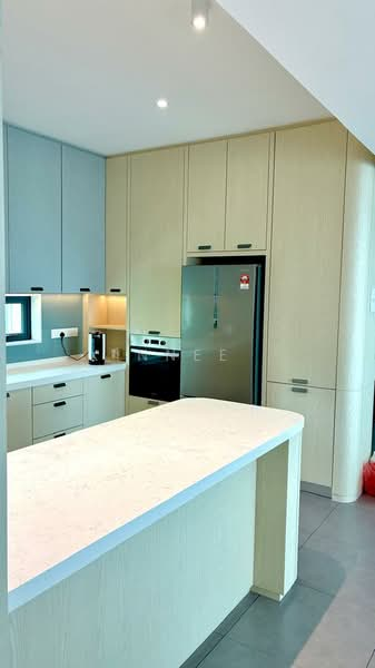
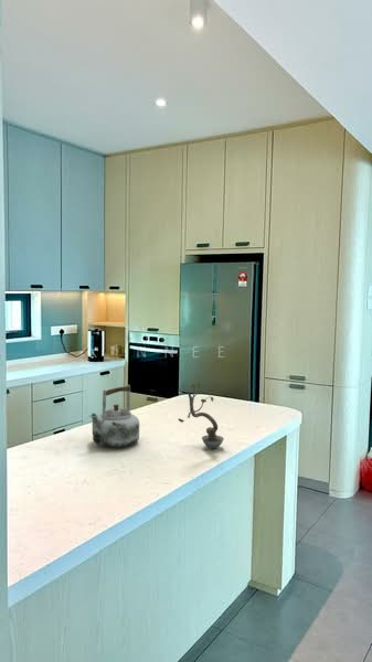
+ kettle (111, 416)
+ plant (196, 414)
